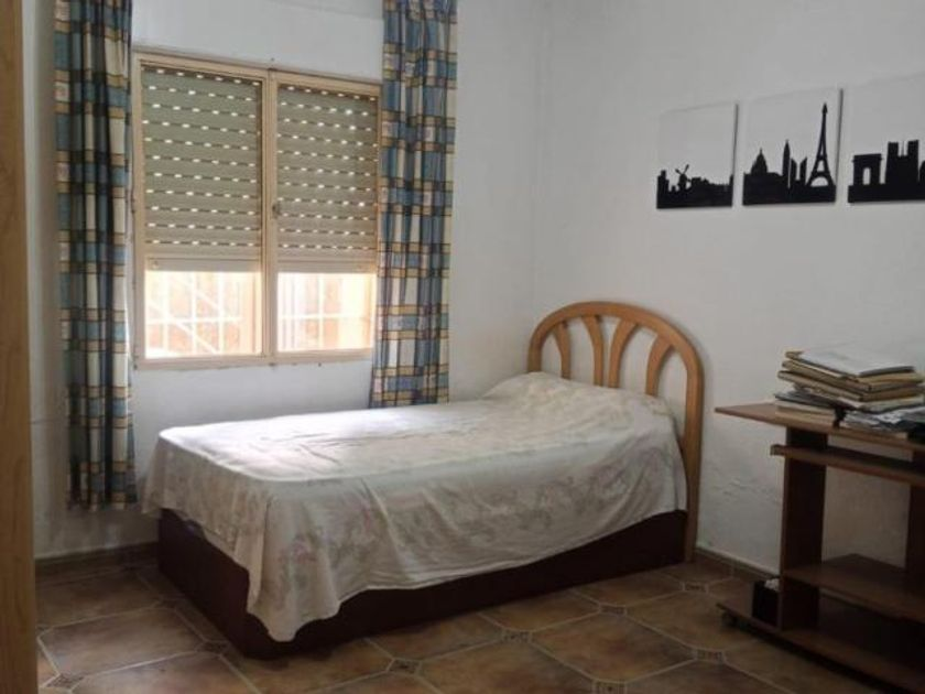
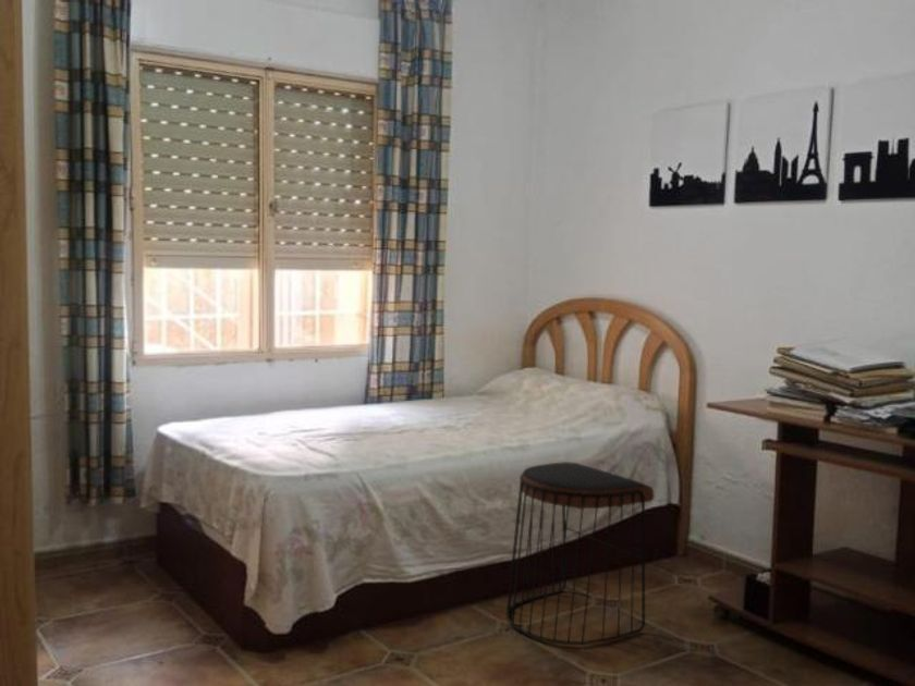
+ stool (564, 547)
